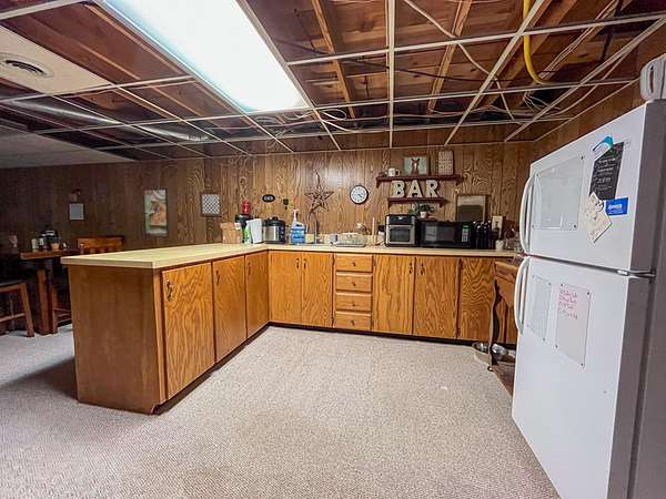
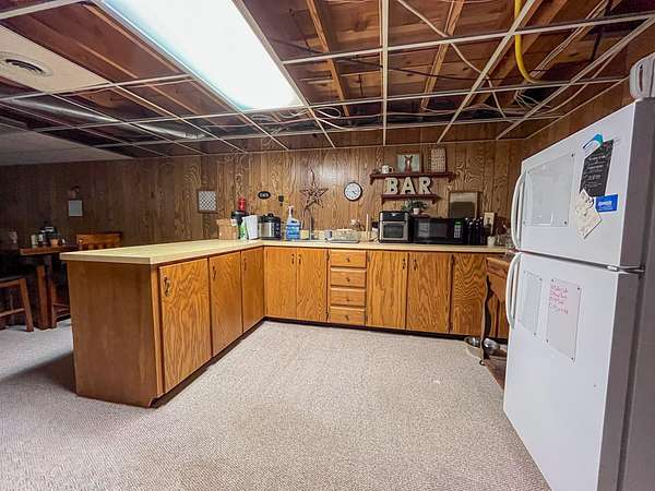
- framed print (155, 213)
